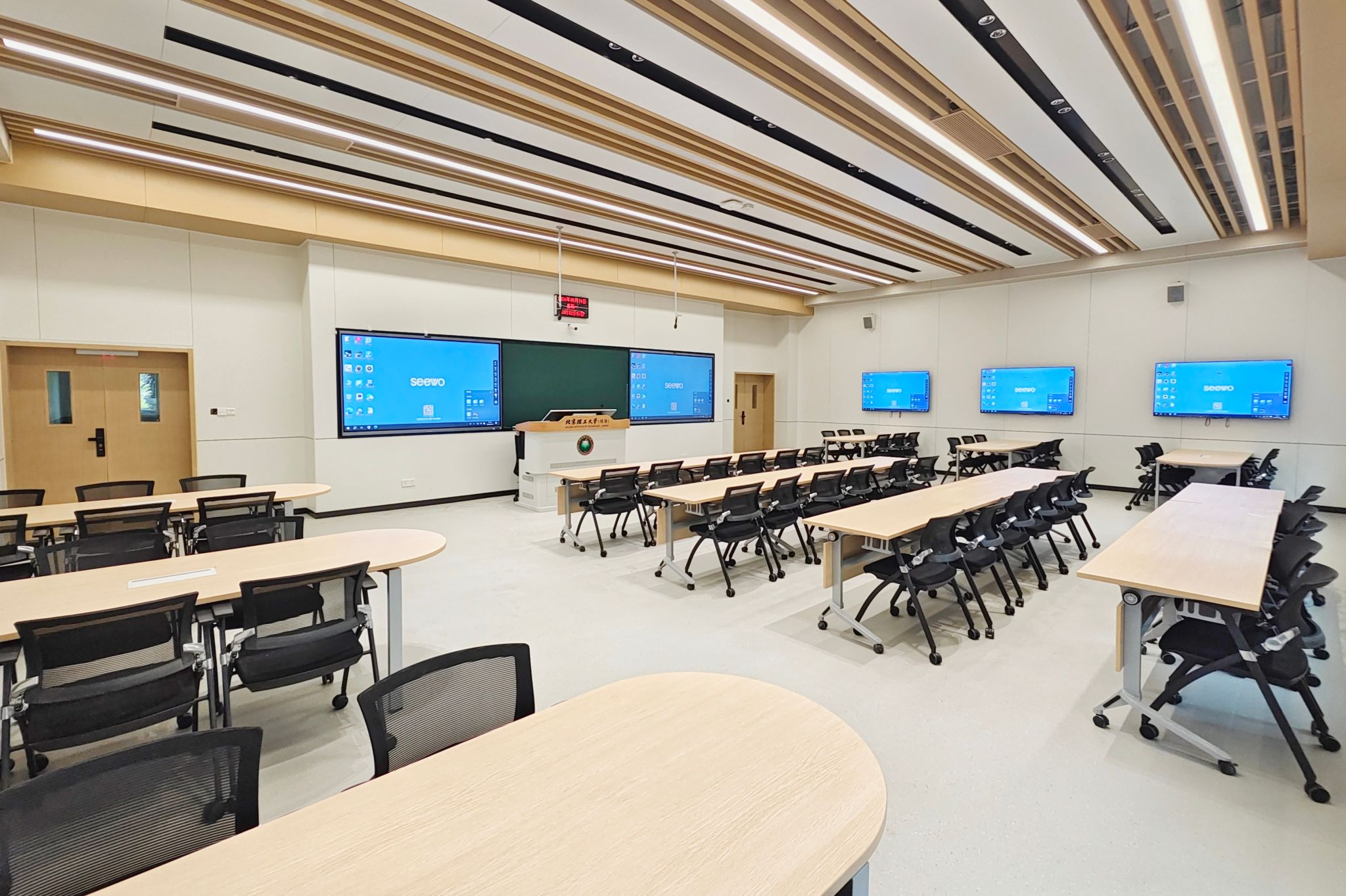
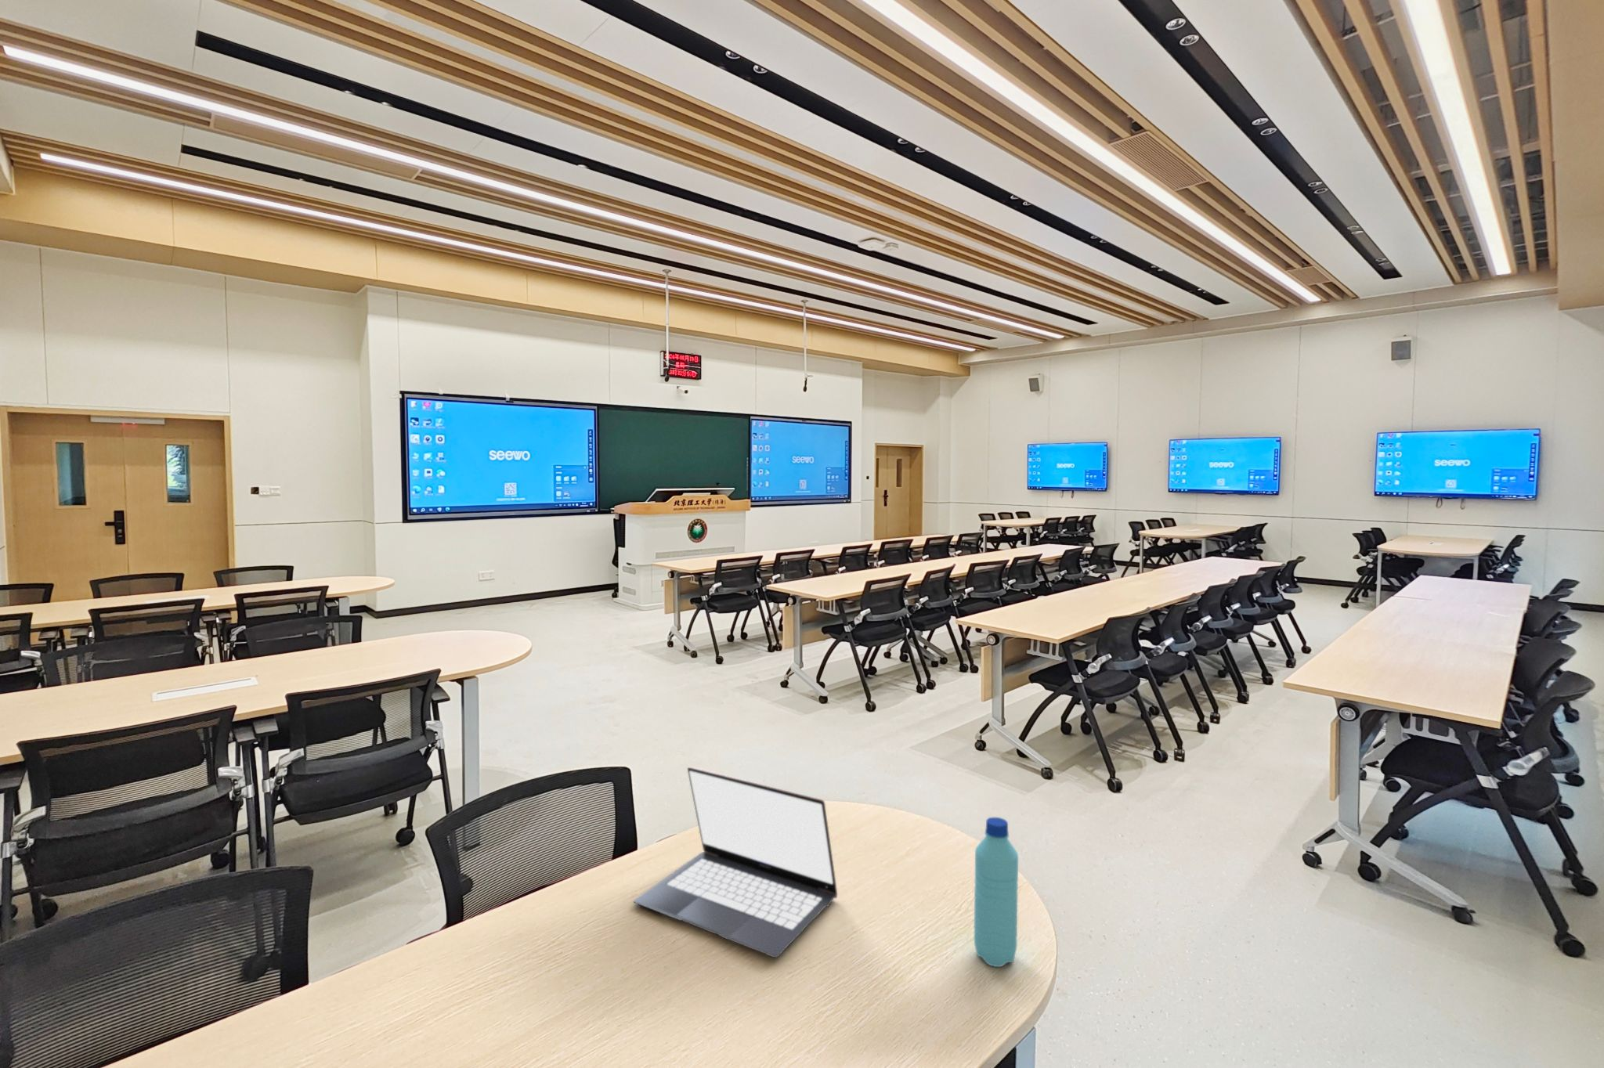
+ laptop (735, 846)
+ water bottle (995, 889)
